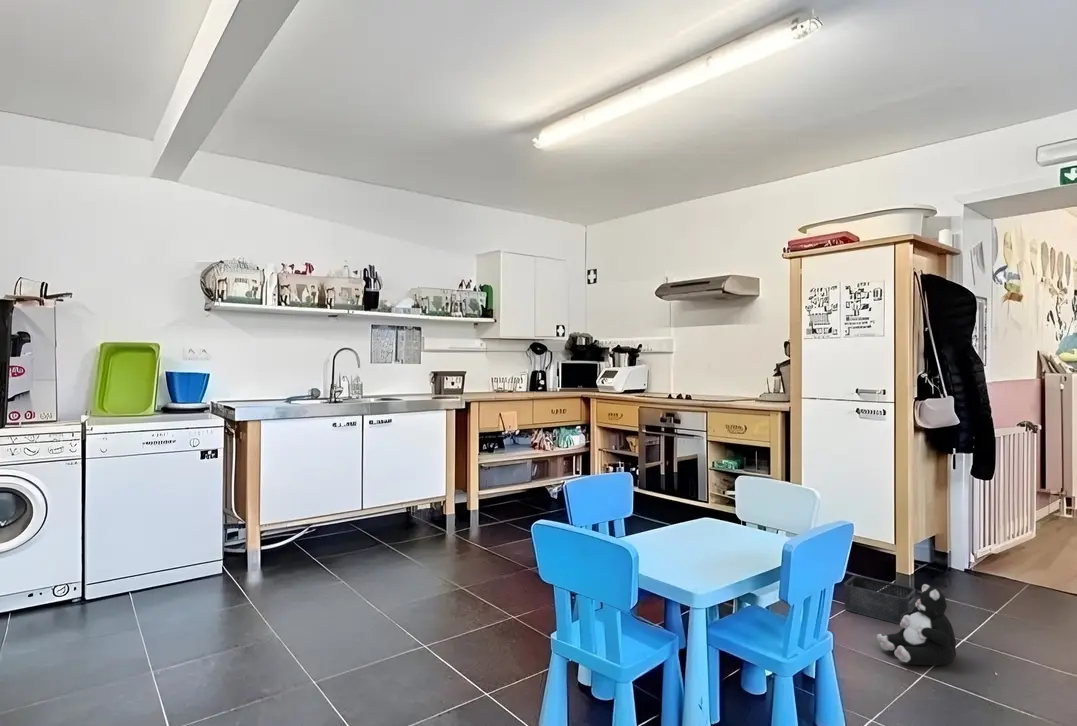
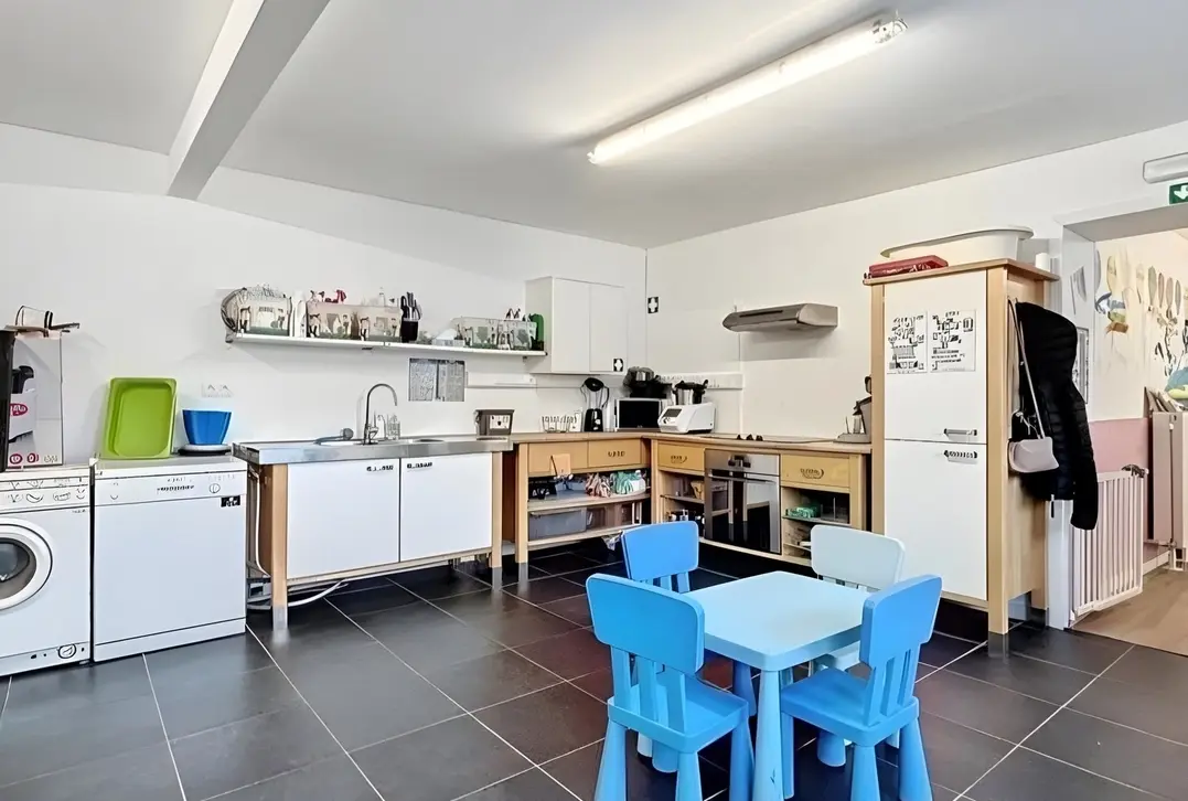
- plush toy (919, 622)
- storage bin (879, 599)
